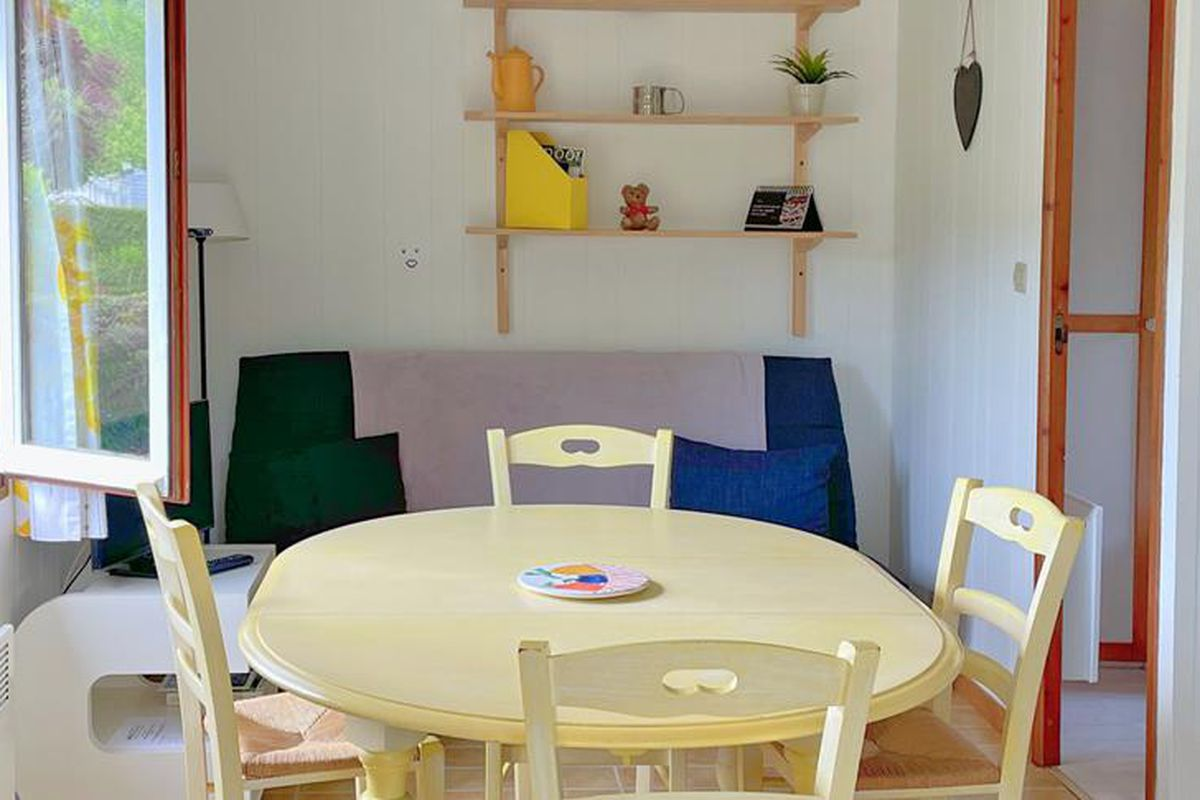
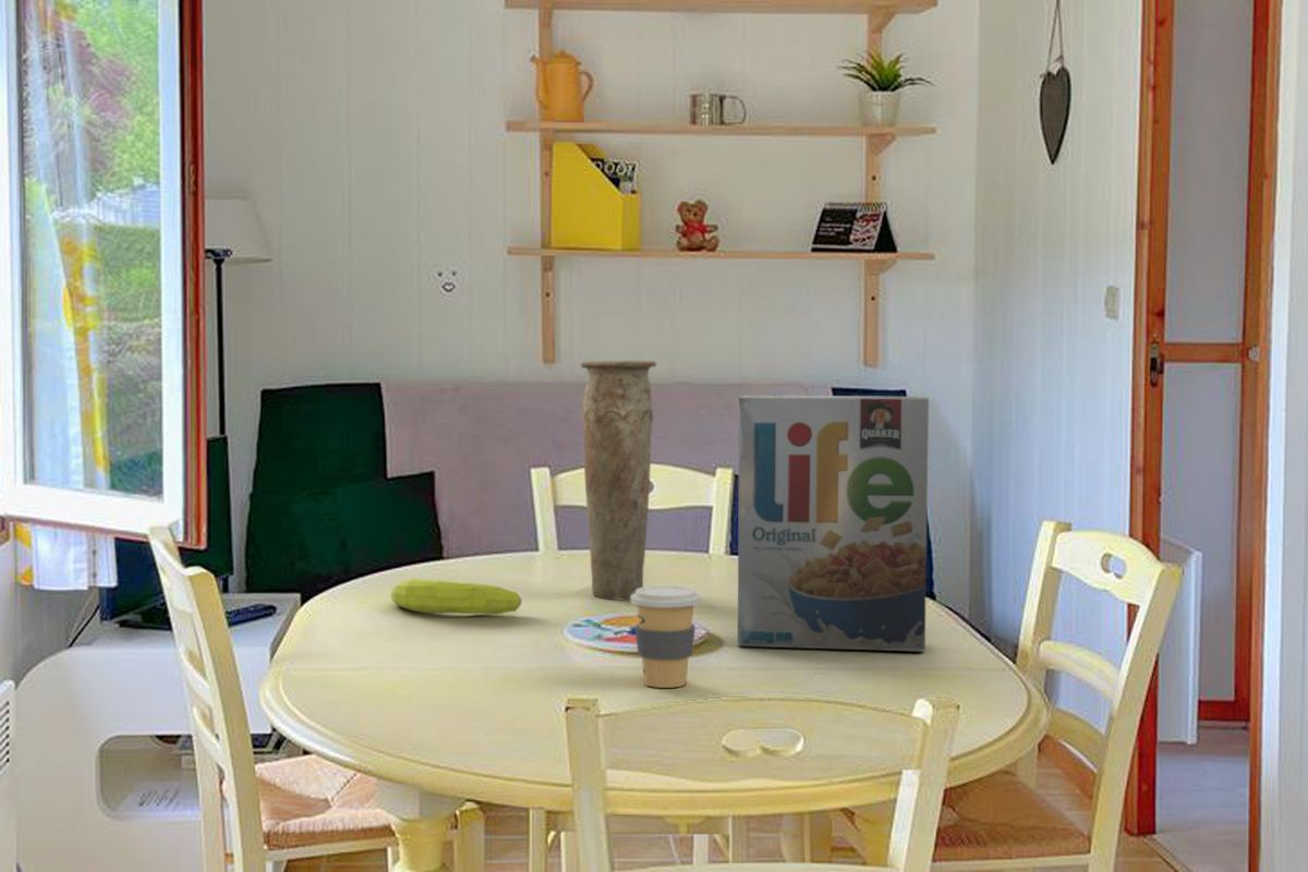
+ fruit (456, 592)
+ coffee cup (665, 637)
+ cereal box (832, 521)
+ vase (618, 480)
